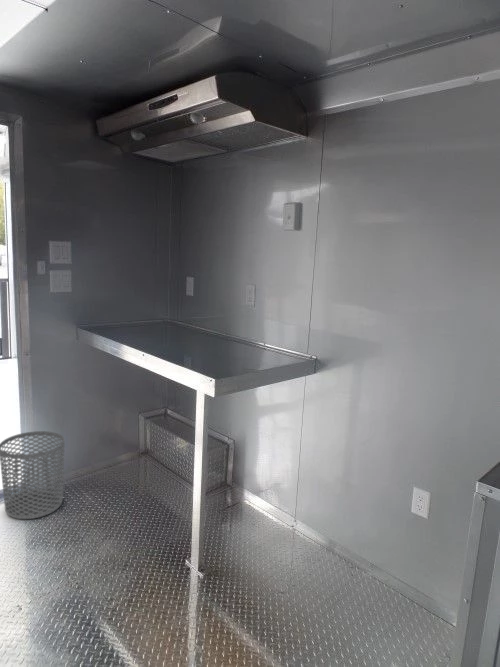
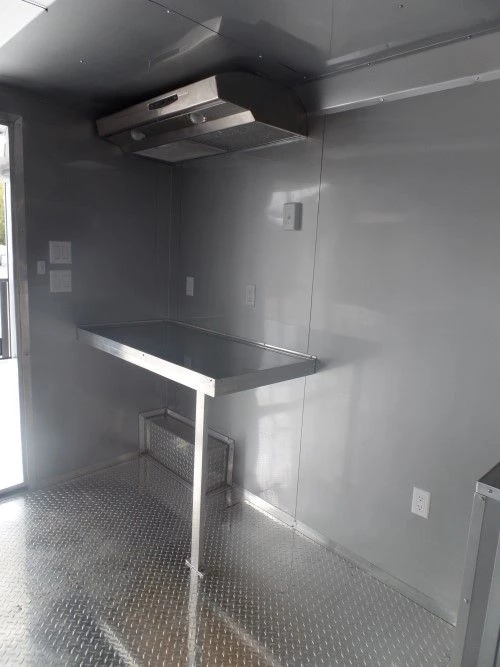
- waste bin (33, 474)
